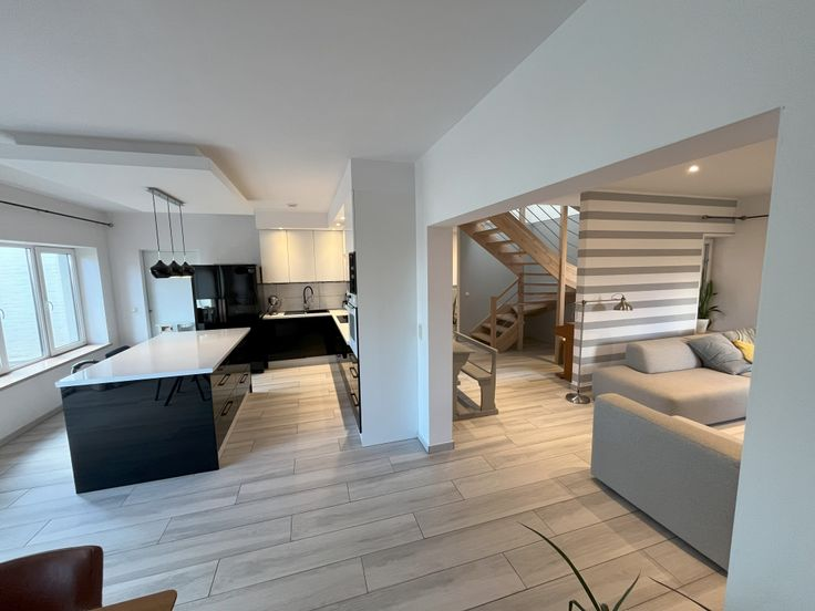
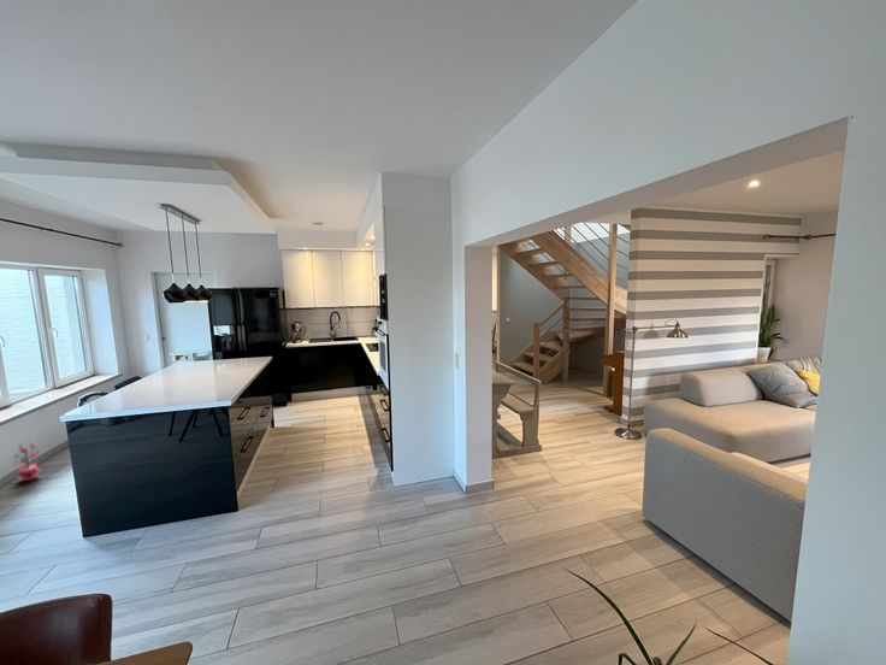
+ potted plant (25, 461)
